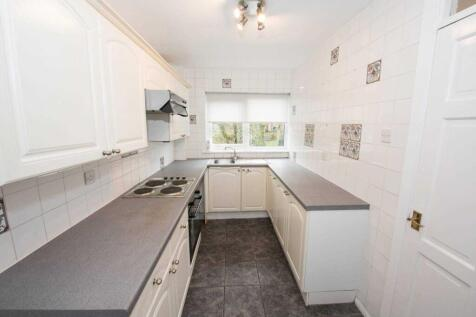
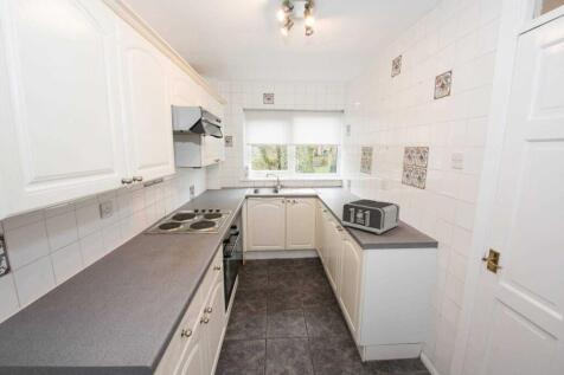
+ toaster (370, 214)
